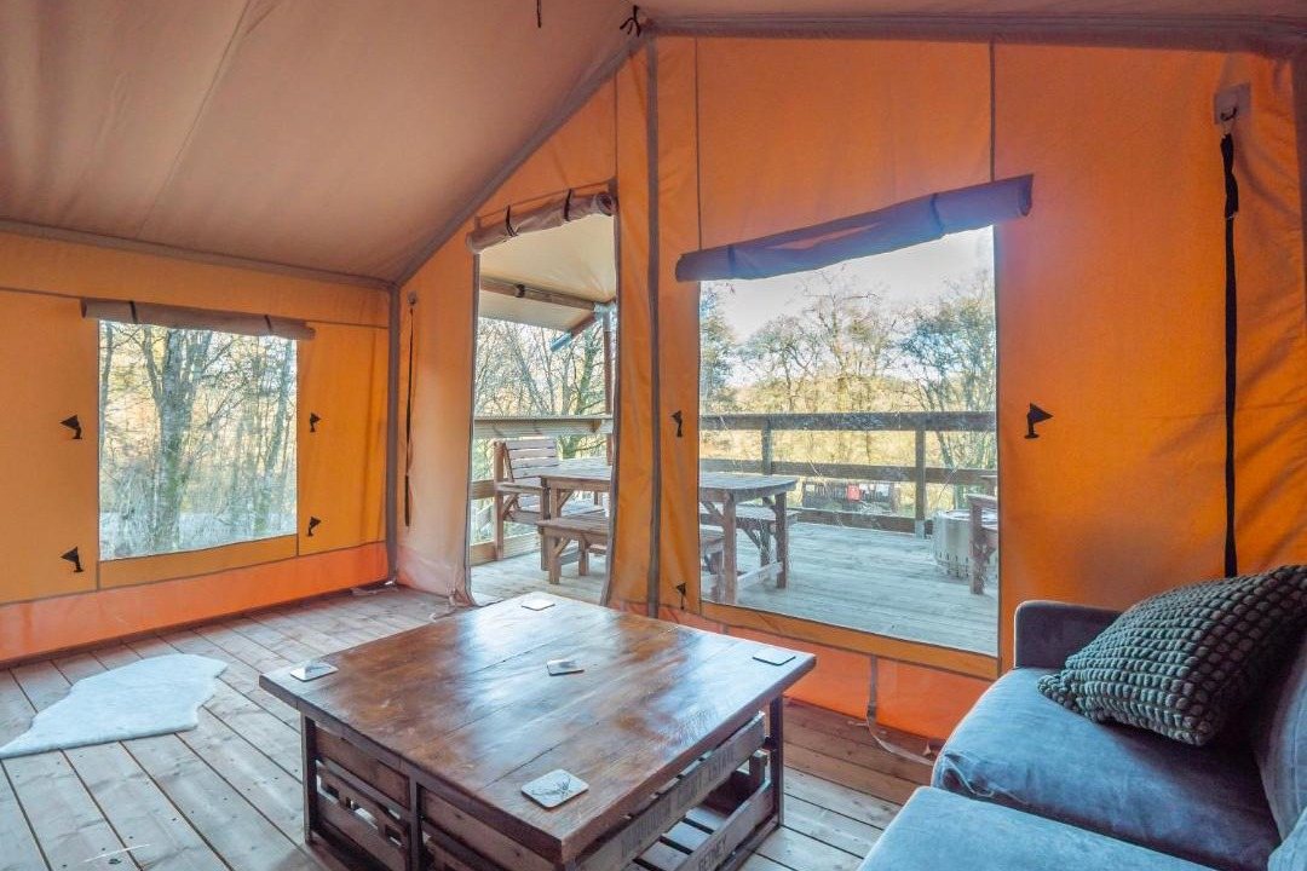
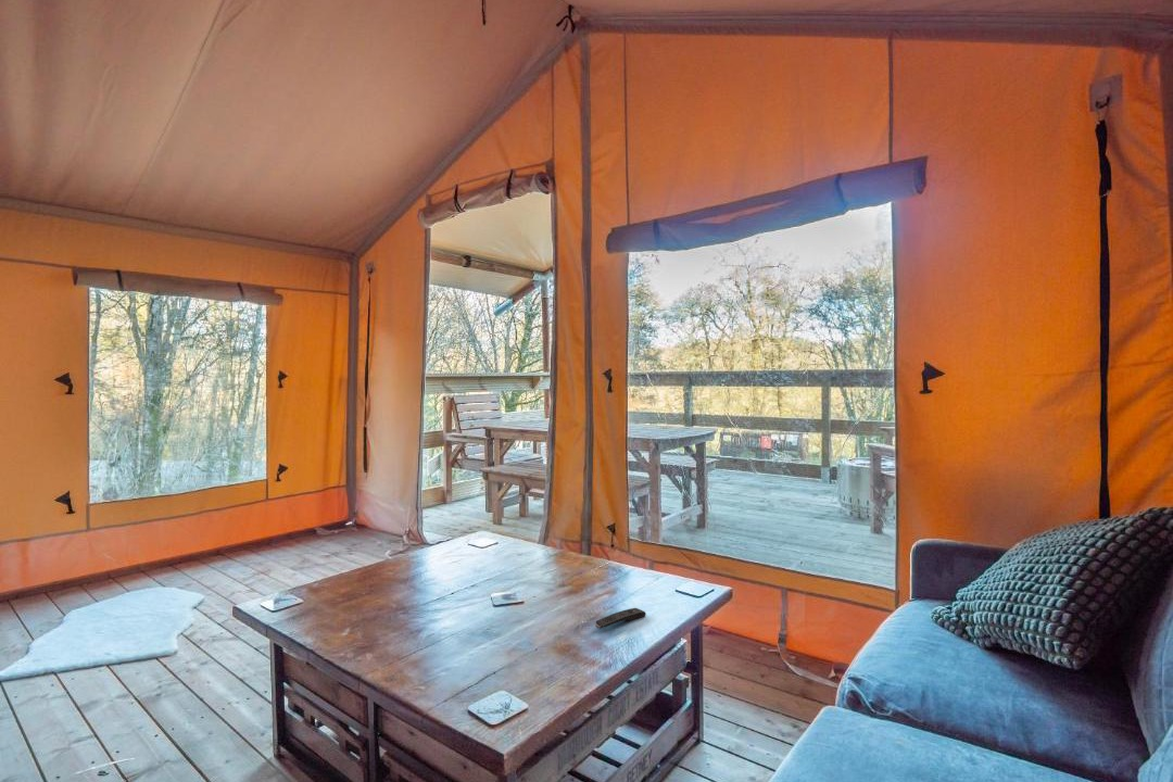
+ remote control (619, 618)
